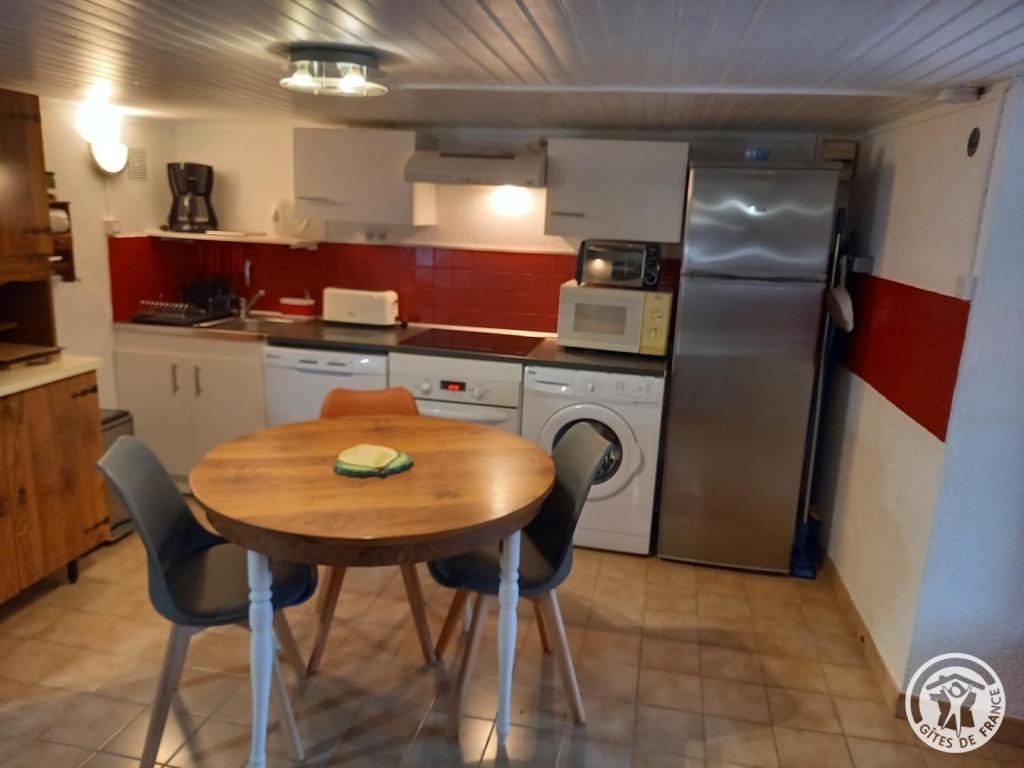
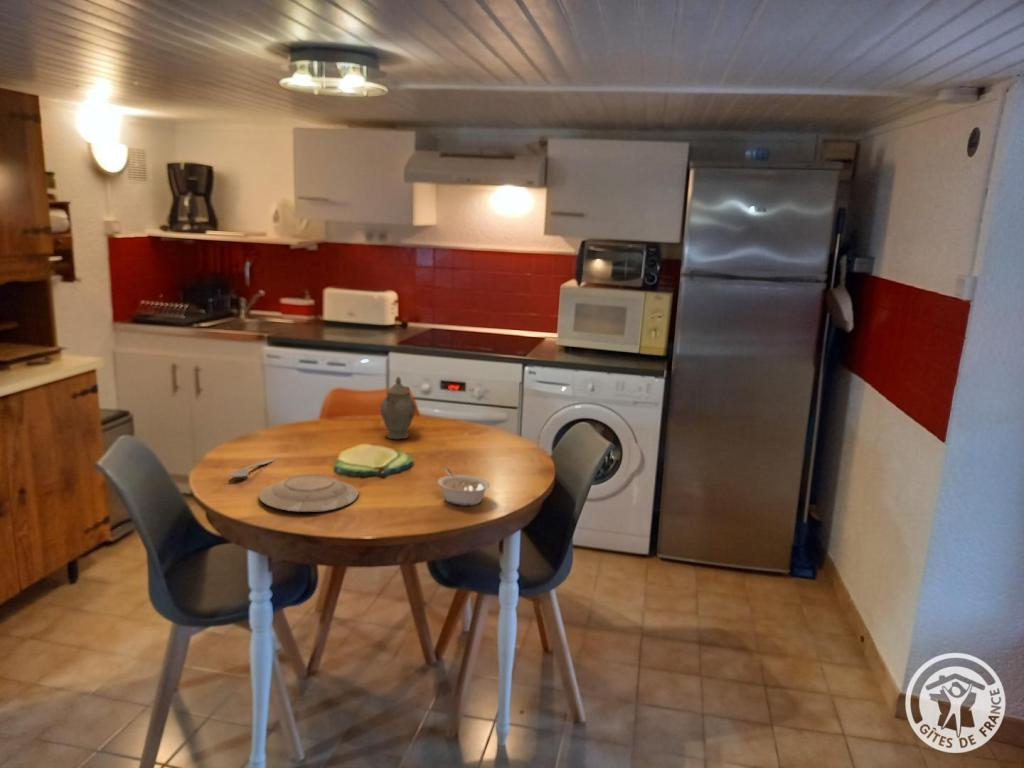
+ spoon (253, 466)
+ chinaware (397, 406)
+ legume (461, 489)
+ plate (309, 488)
